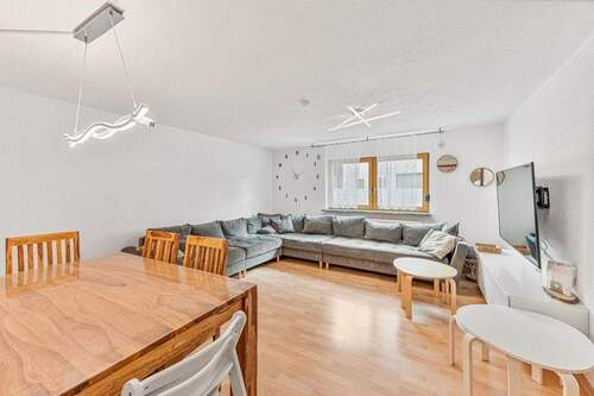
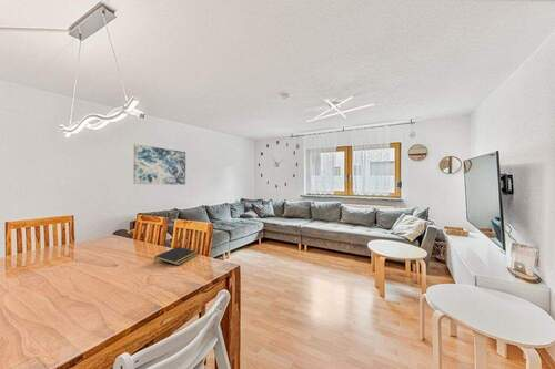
+ notepad (178, 255)
+ wall art (162, 166)
